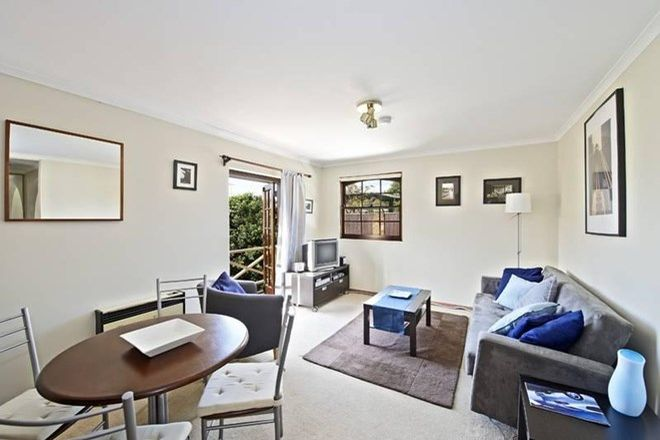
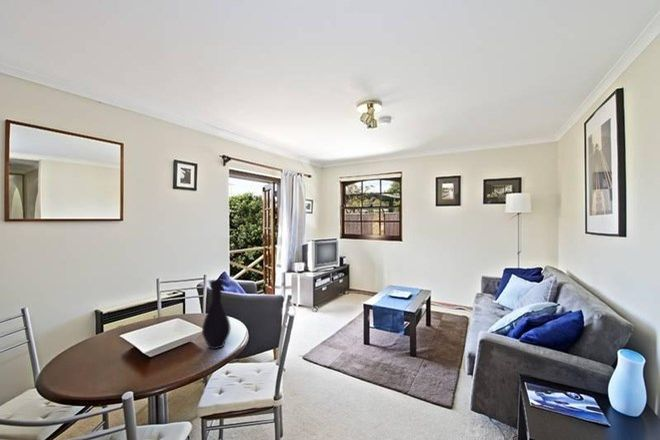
+ vase (216, 313)
